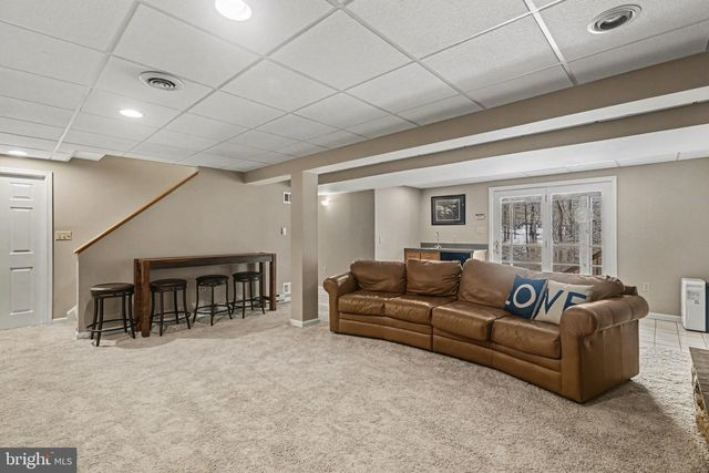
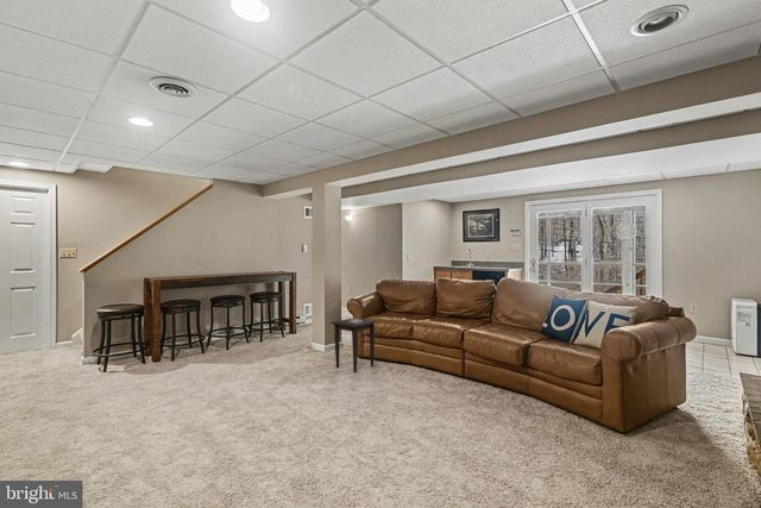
+ side table (354, 343)
